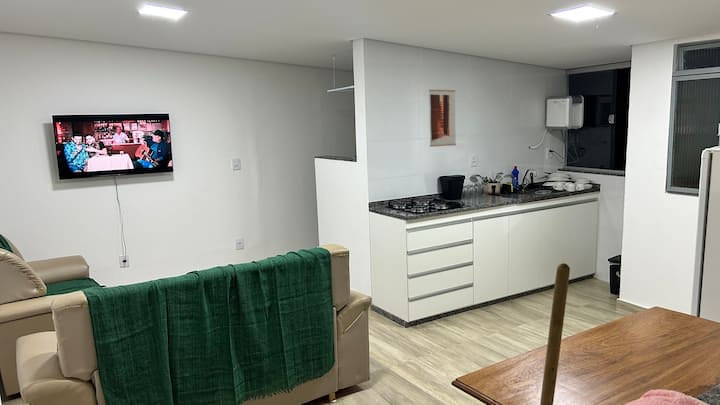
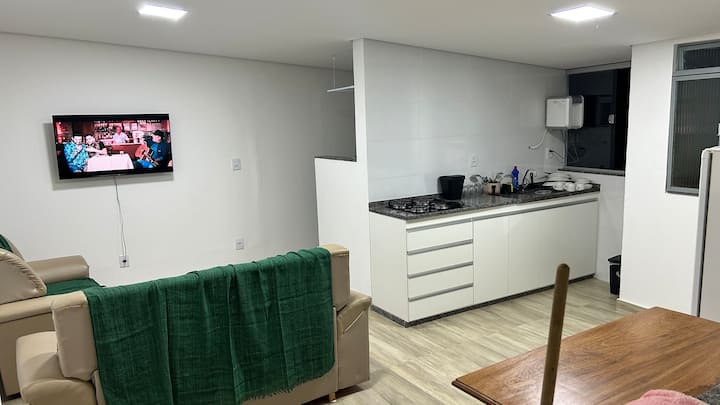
- wall art (442, 118)
